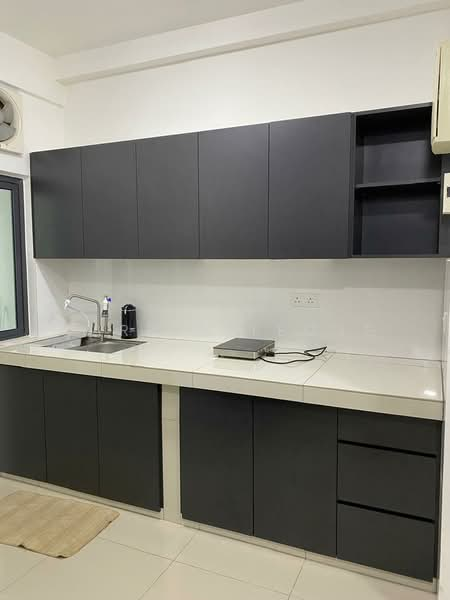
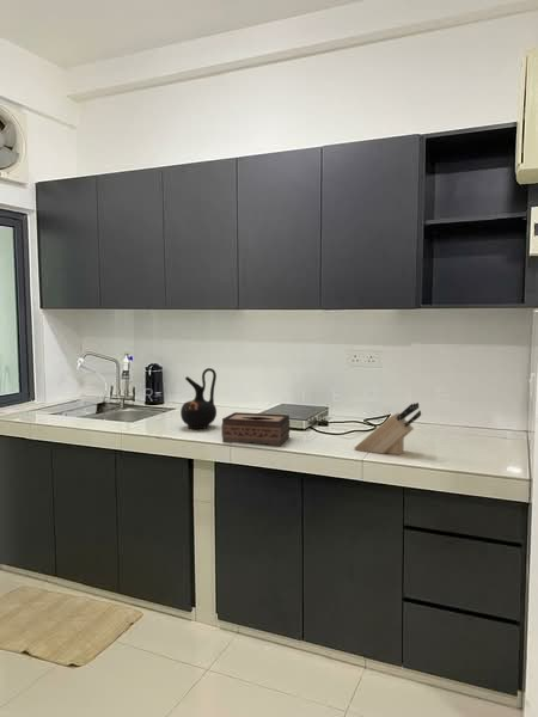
+ ceramic jug (198, 398)
+ tissue box (256, 428)
+ knife block (387, 425)
